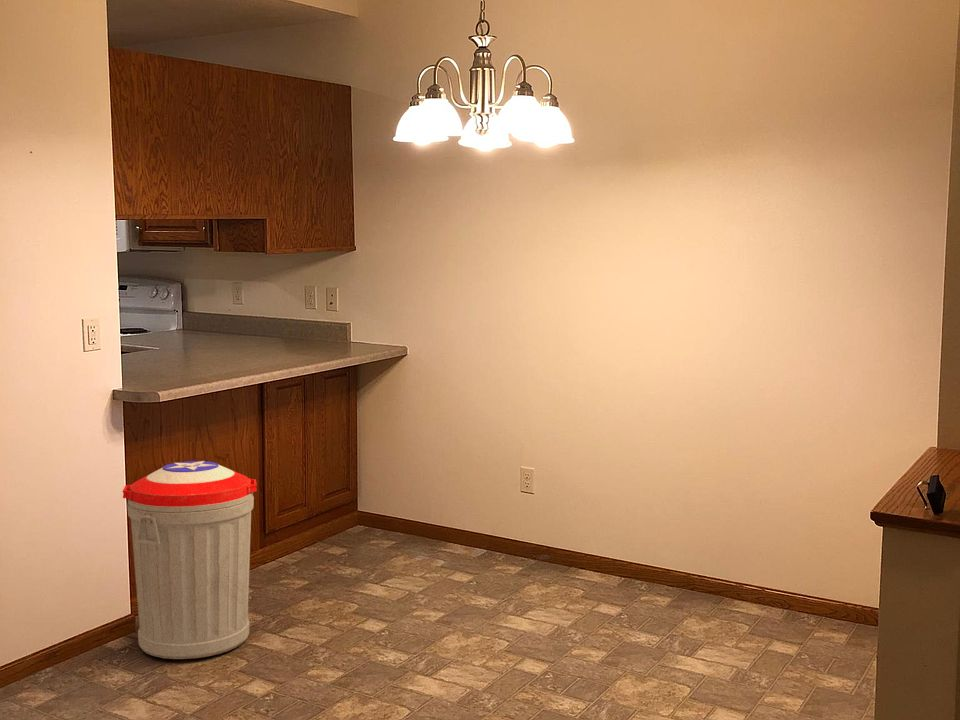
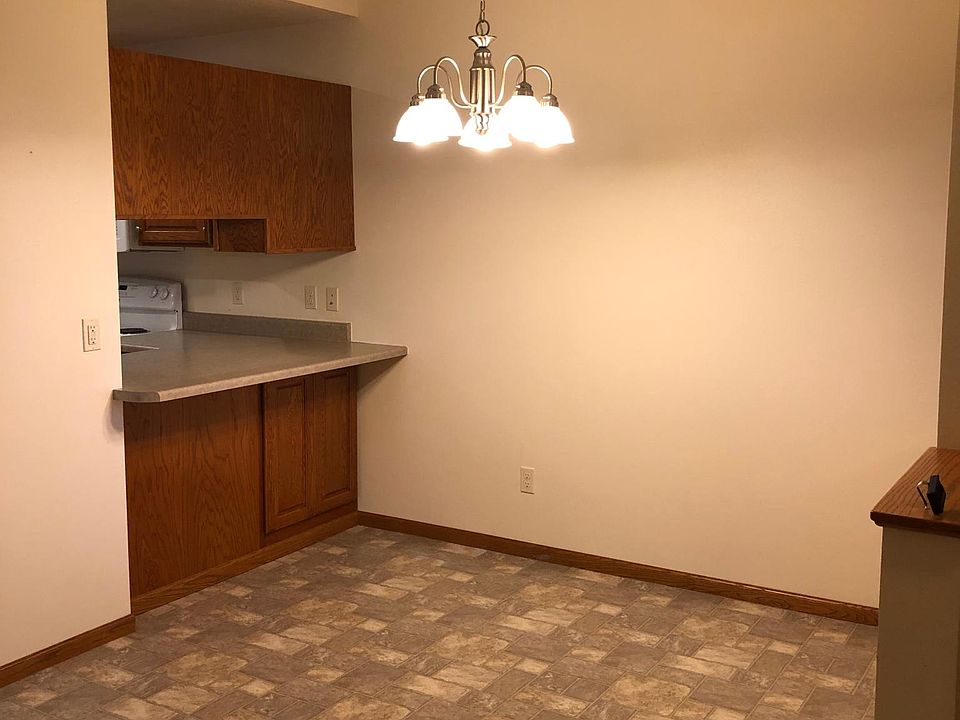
- trash can (192, 552)
